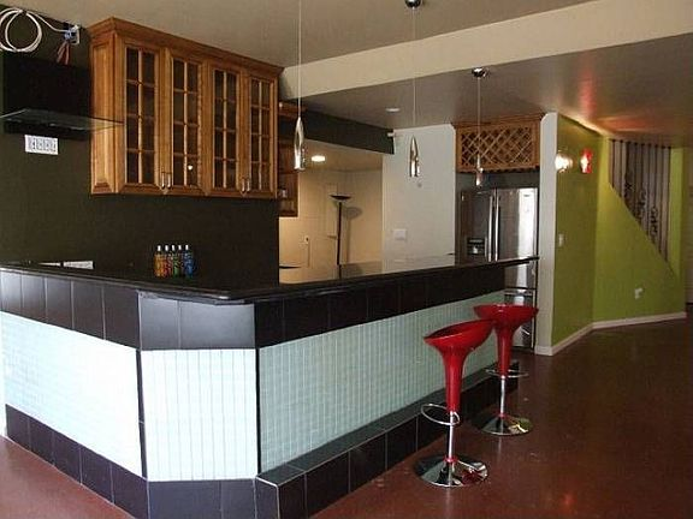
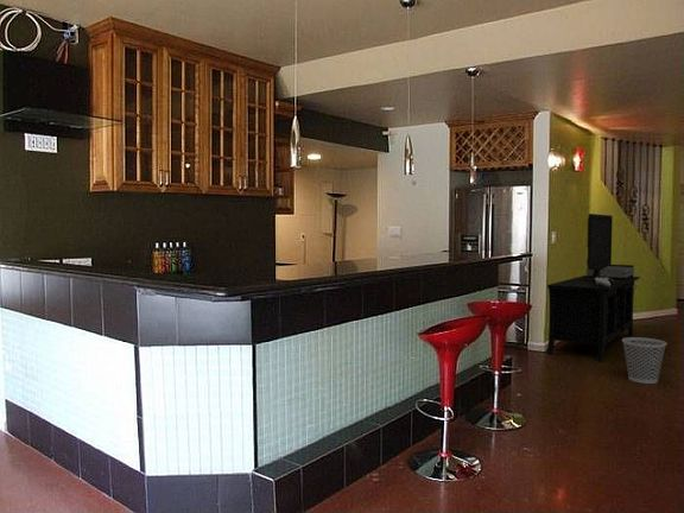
+ wastebasket (642, 360)
+ media console (597, 279)
